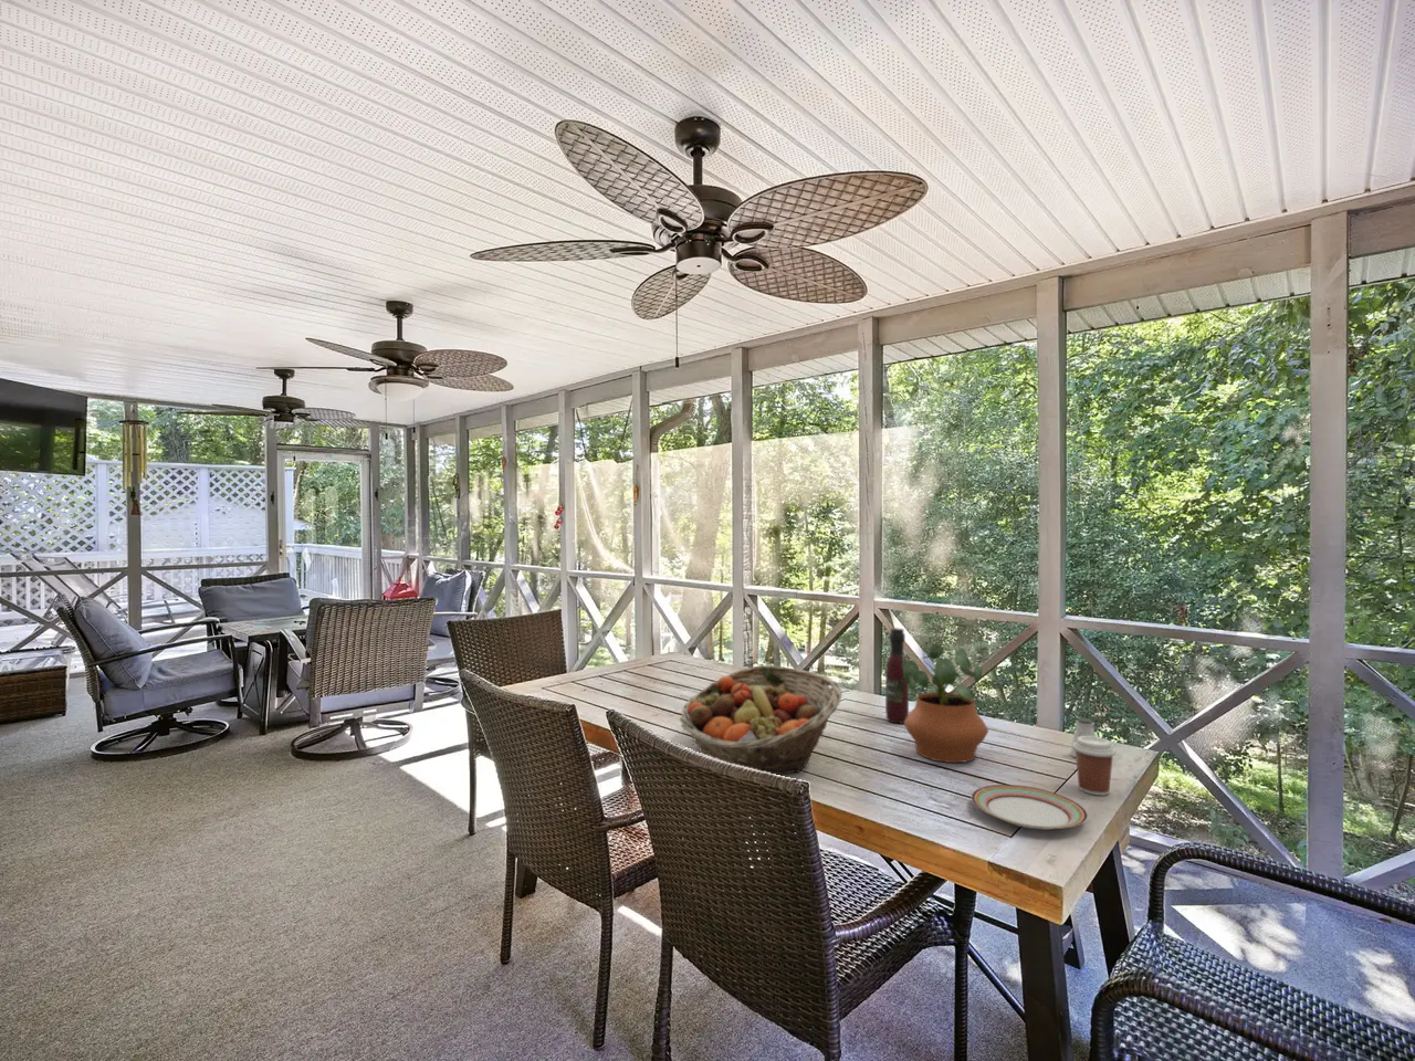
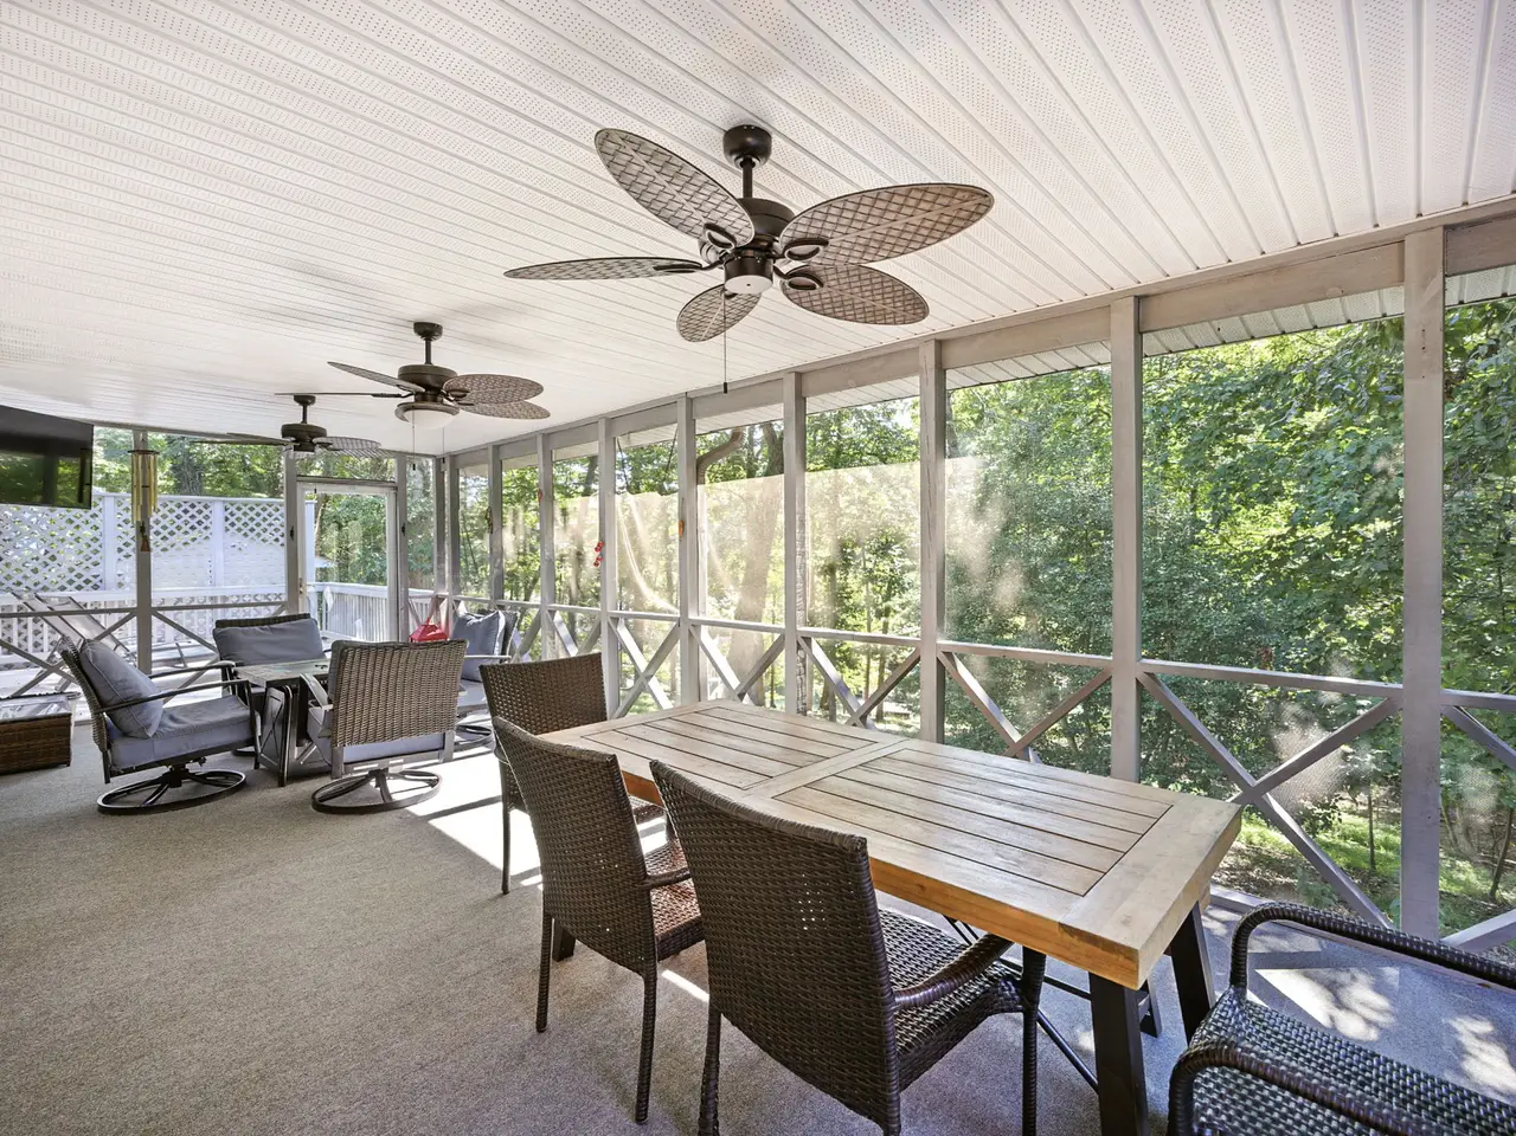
- fruit basket (759, 716)
- coffee cup (1093, 765)
- saltshaker (1084, 734)
- wine bottle (897, 674)
- plate (1027, 809)
- potted plant (949, 698)
